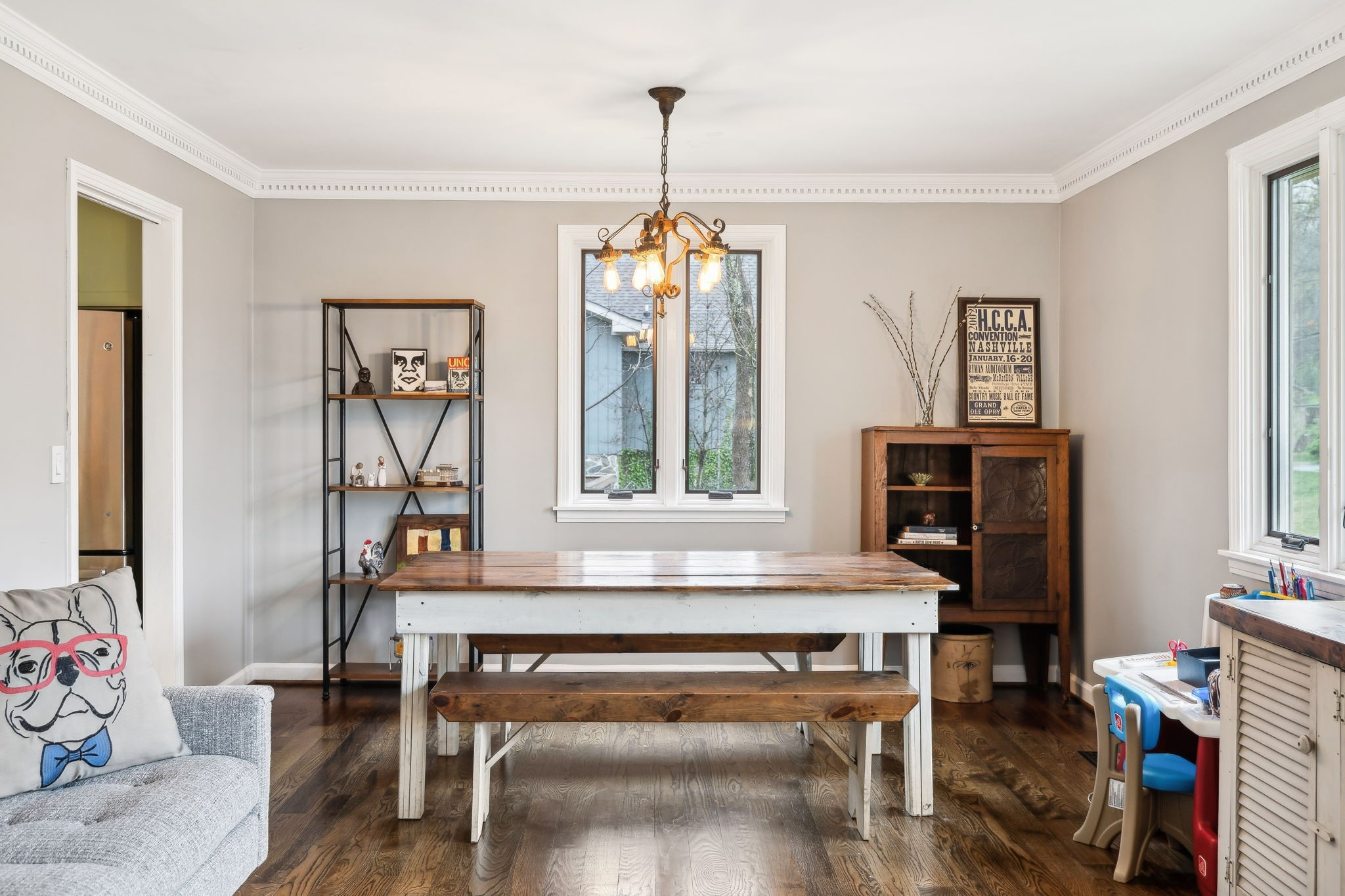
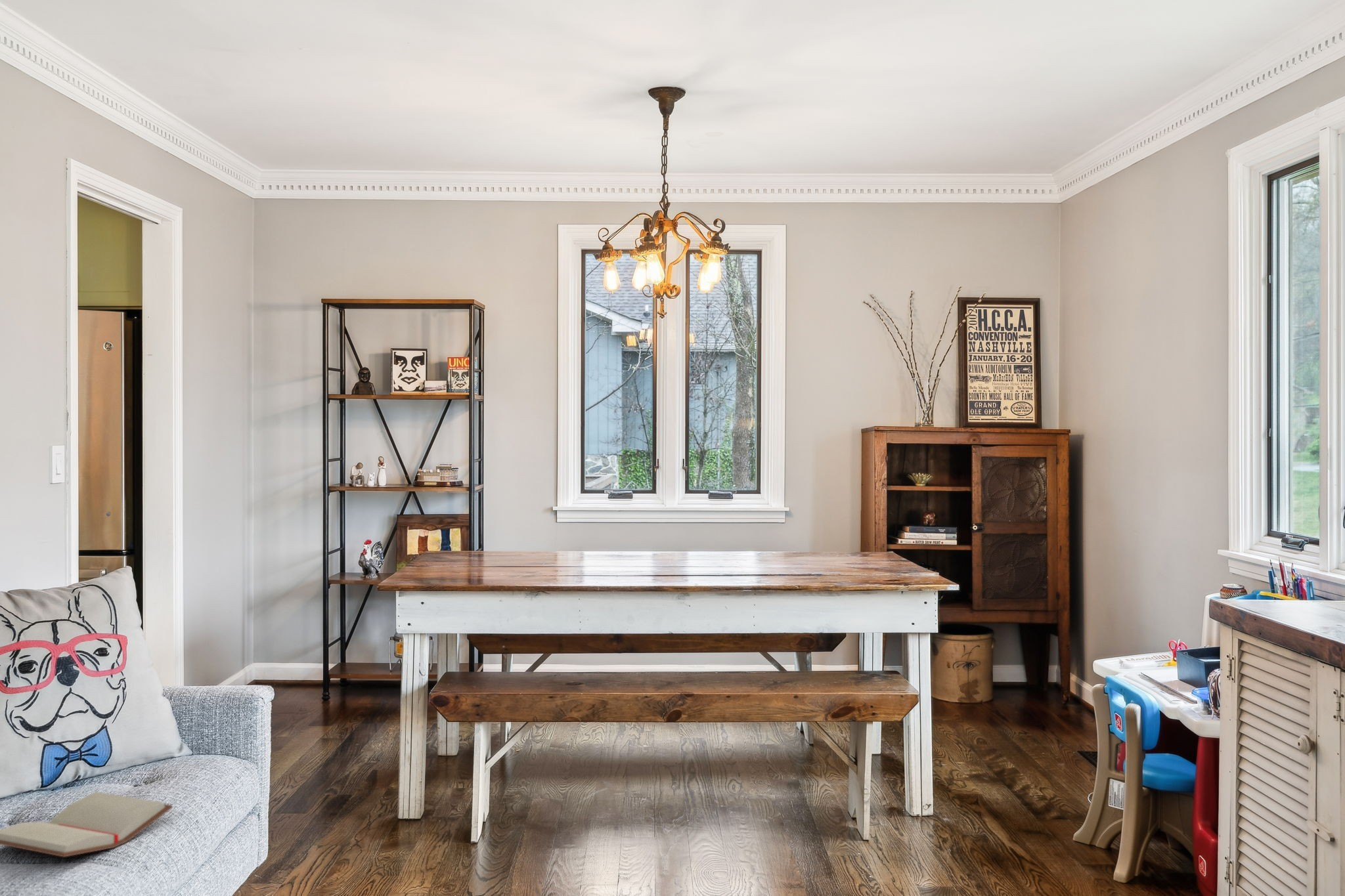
+ paperback book (82, 826)
